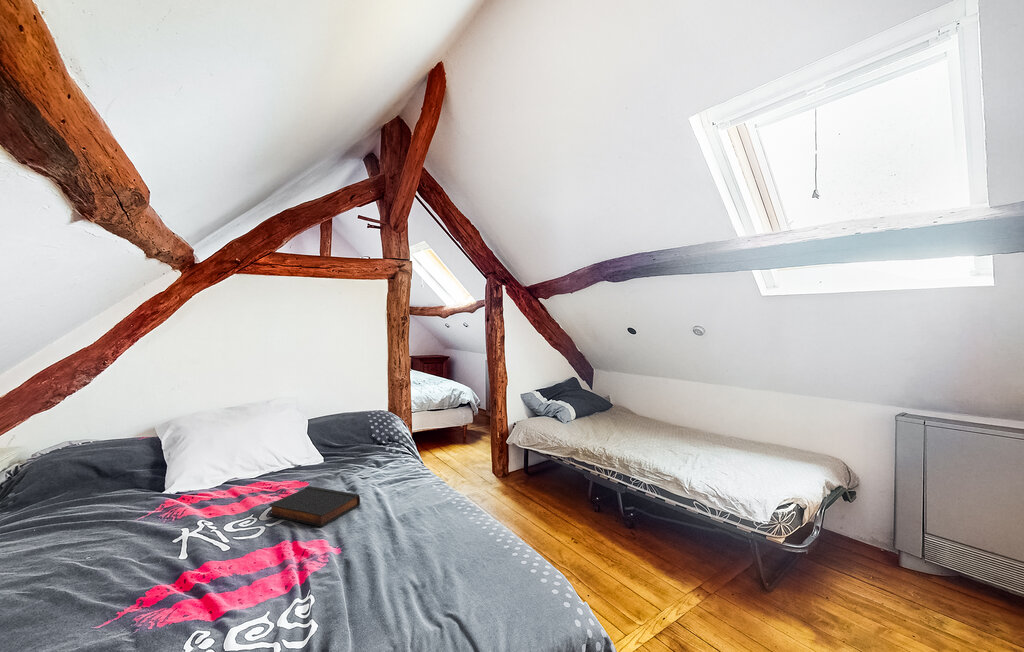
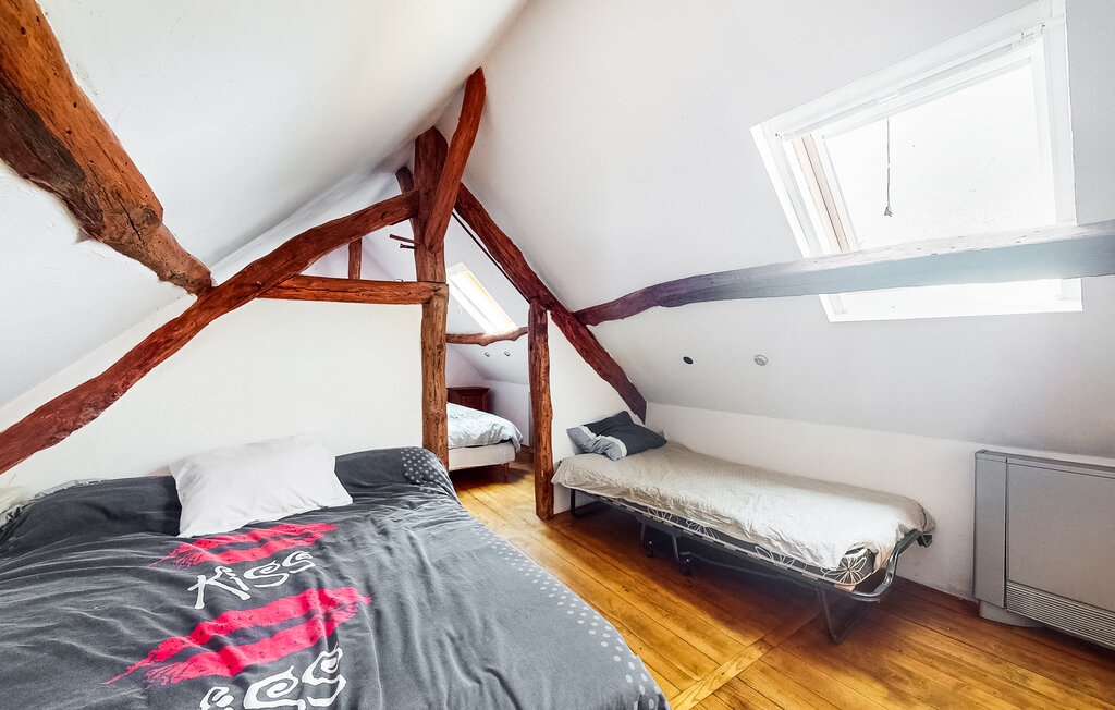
- book (315, 504)
